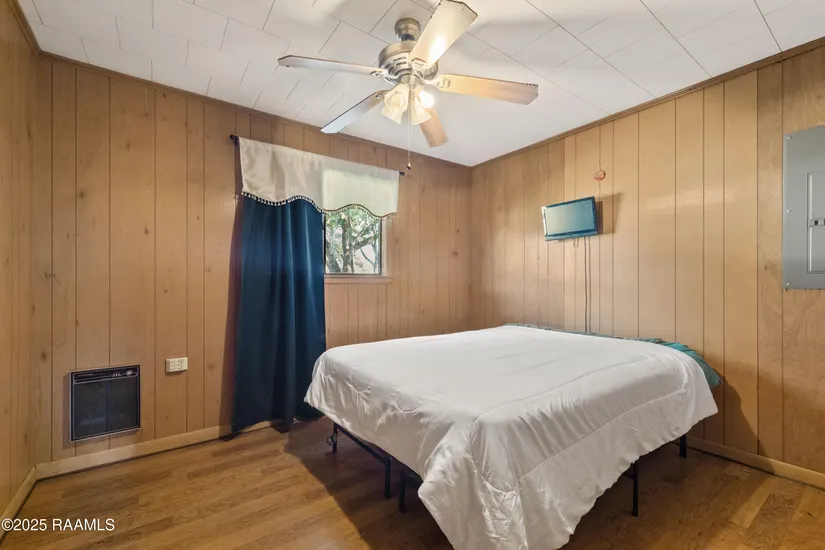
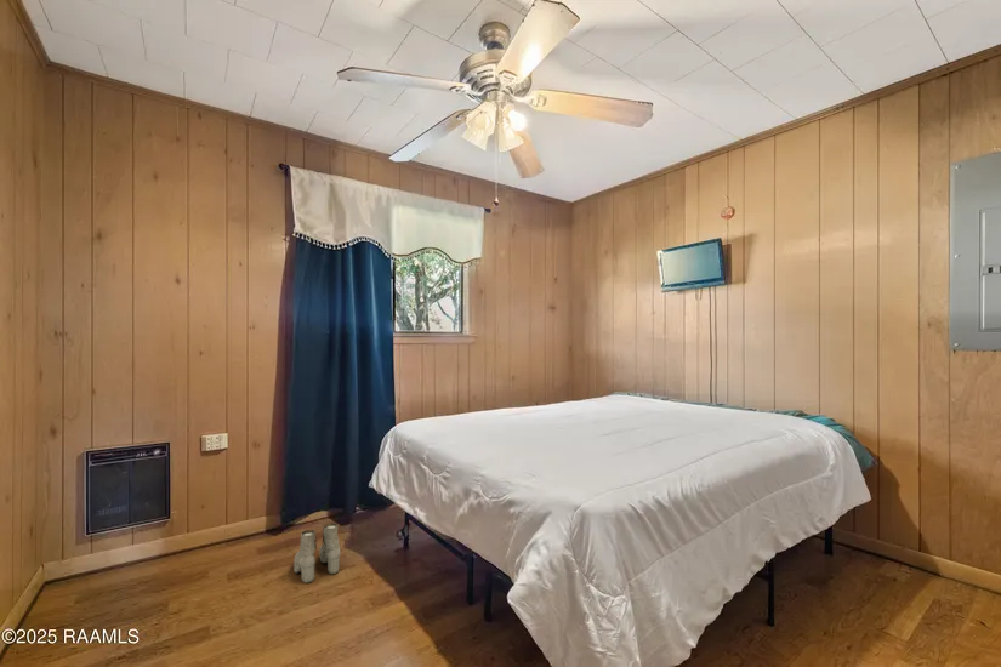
+ boots (315, 546)
